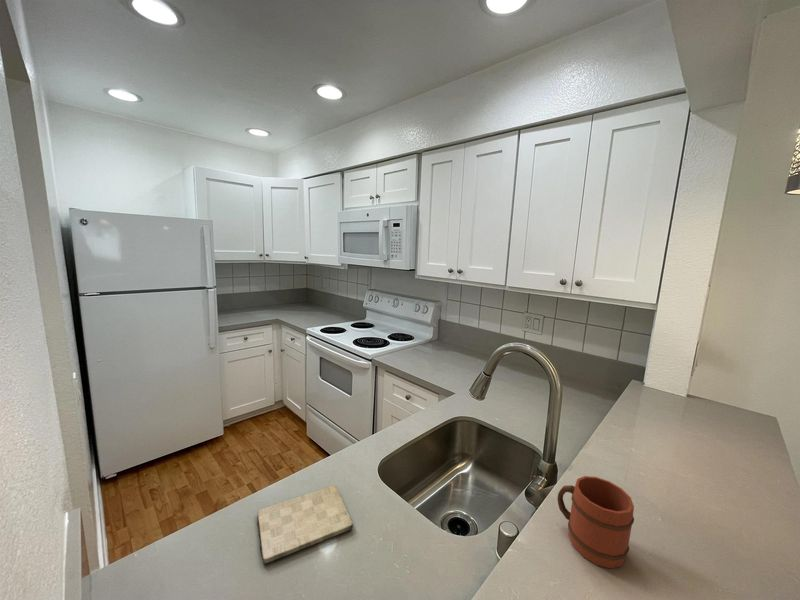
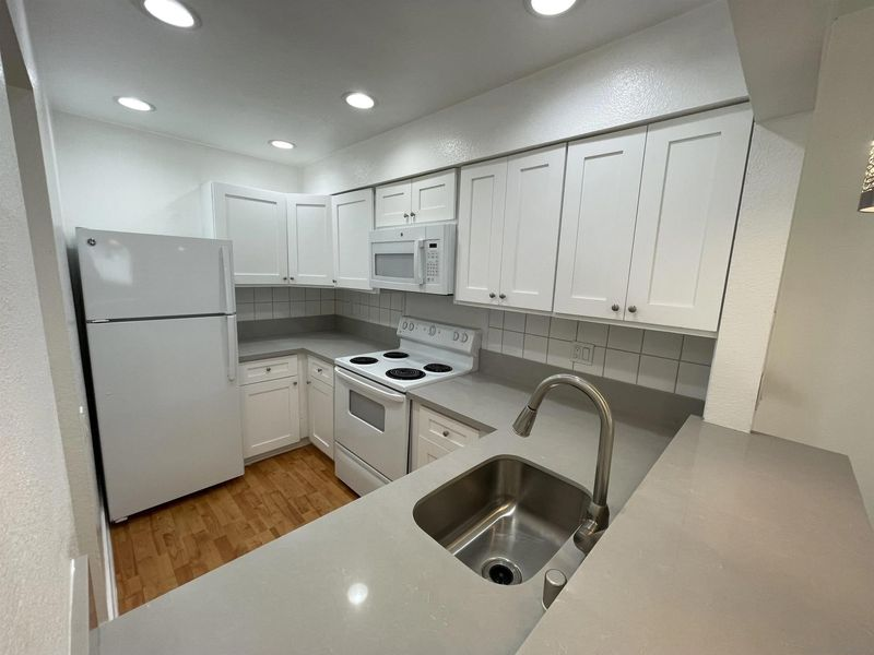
- cutting board (304, 519)
- mug (591, 514)
